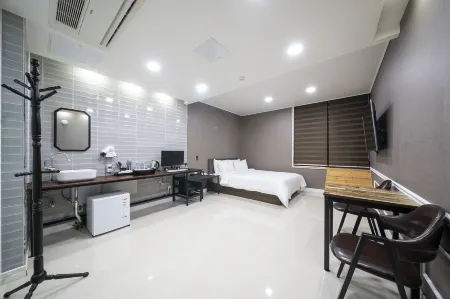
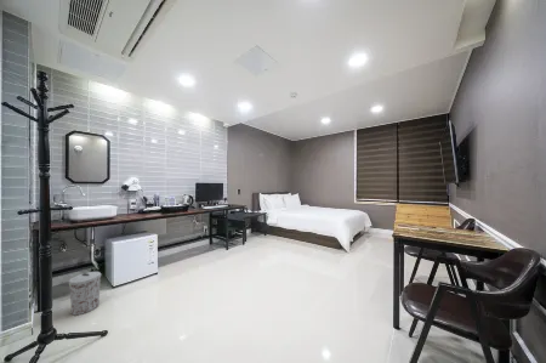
+ trash can (85, 290)
